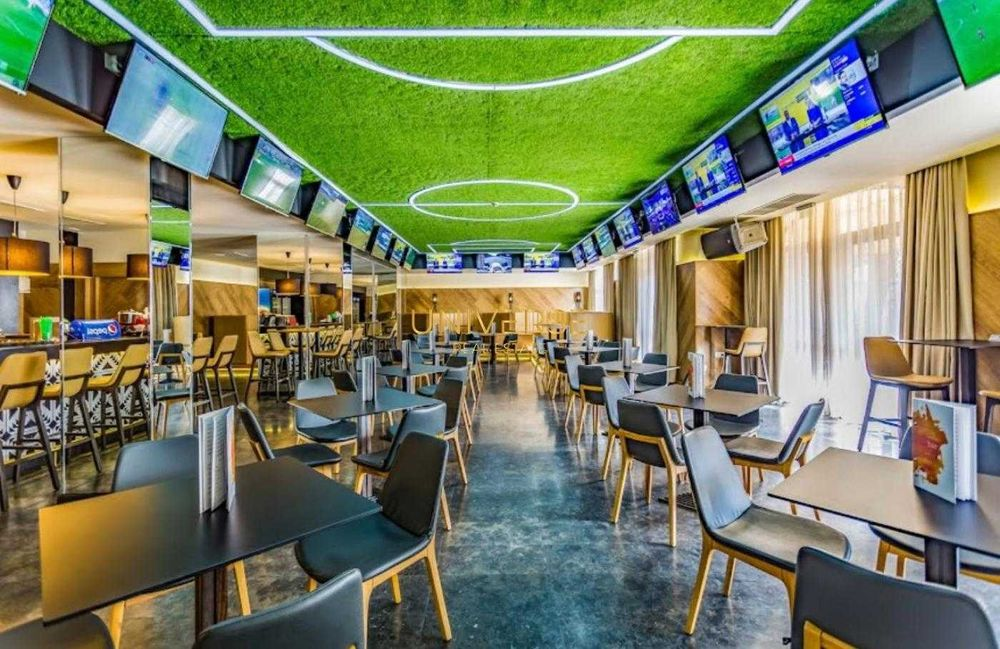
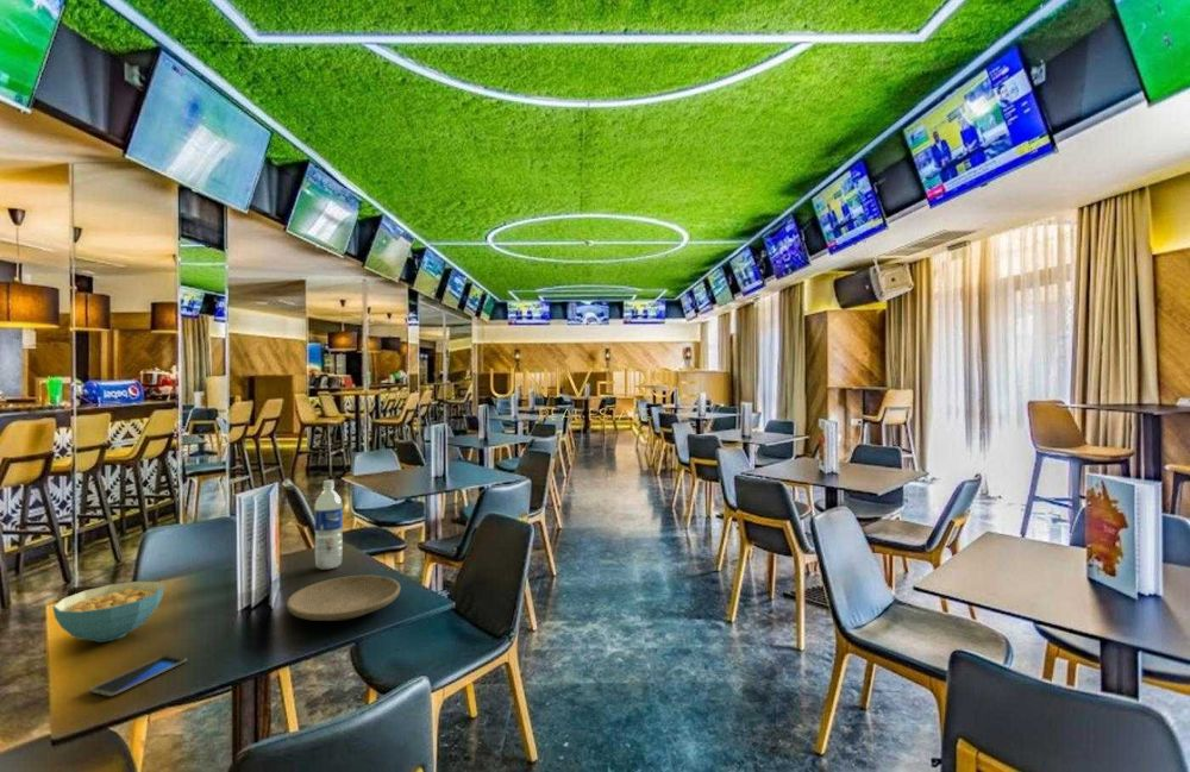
+ smartphone (140, 673)
+ cereal bowl (111, 615)
+ water bottle (328, 523)
+ plate (345, 601)
